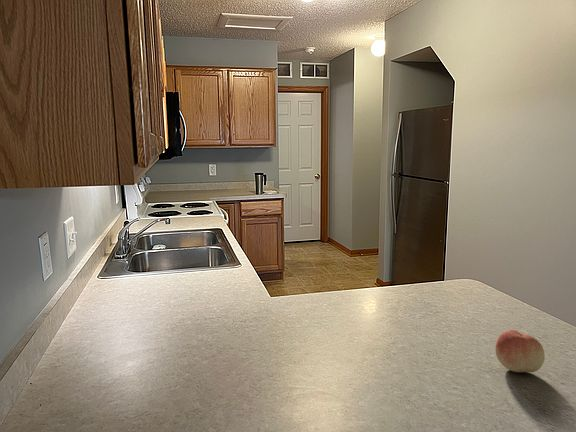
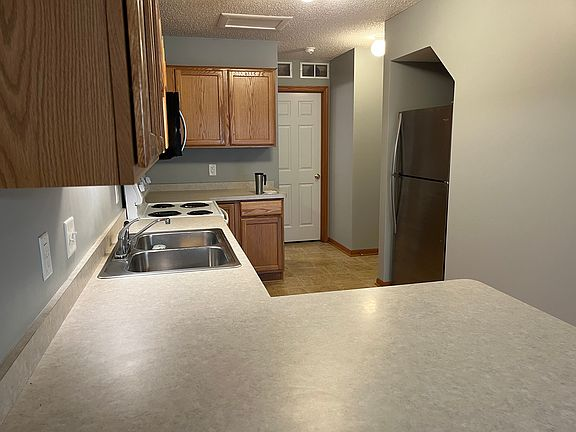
- fruit (519, 351)
